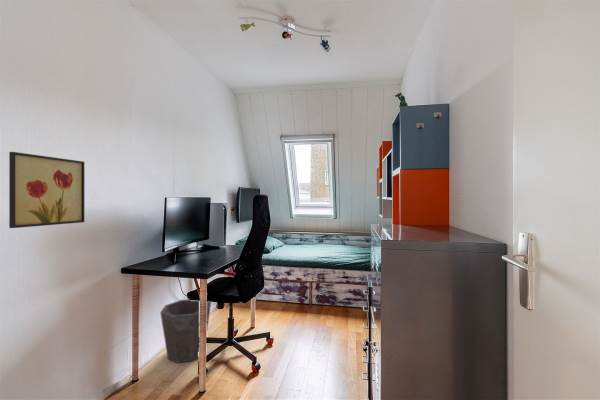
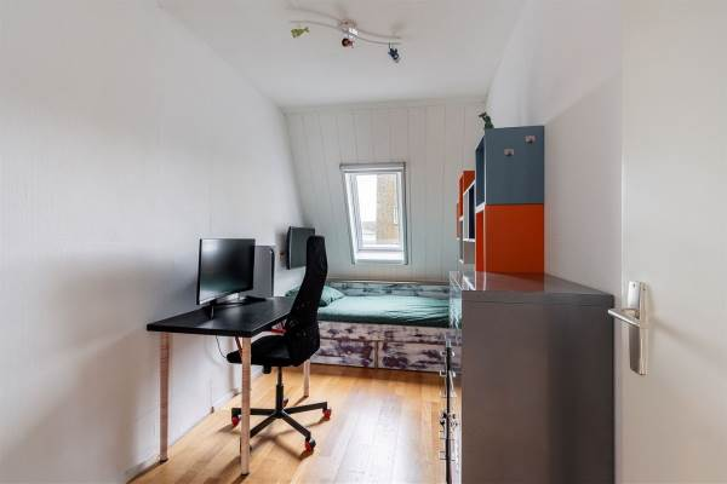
- wall art (49, 191)
- waste bin (186, 329)
